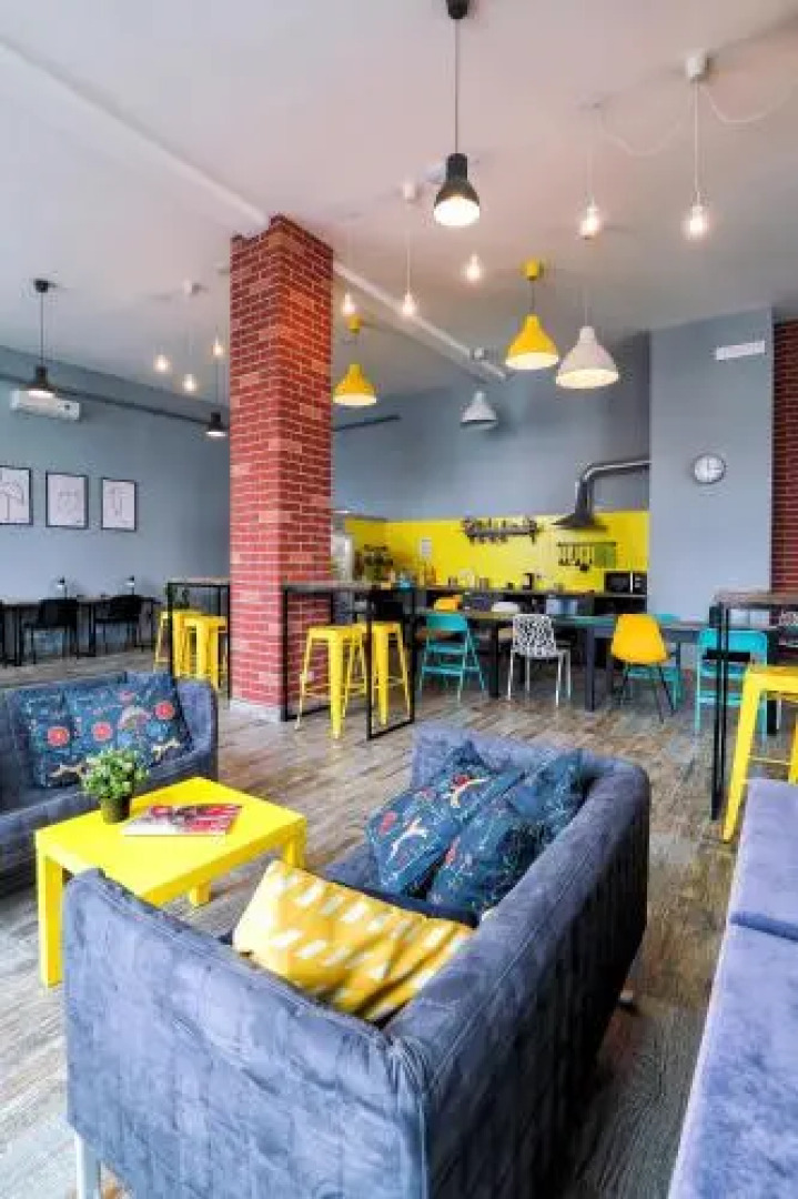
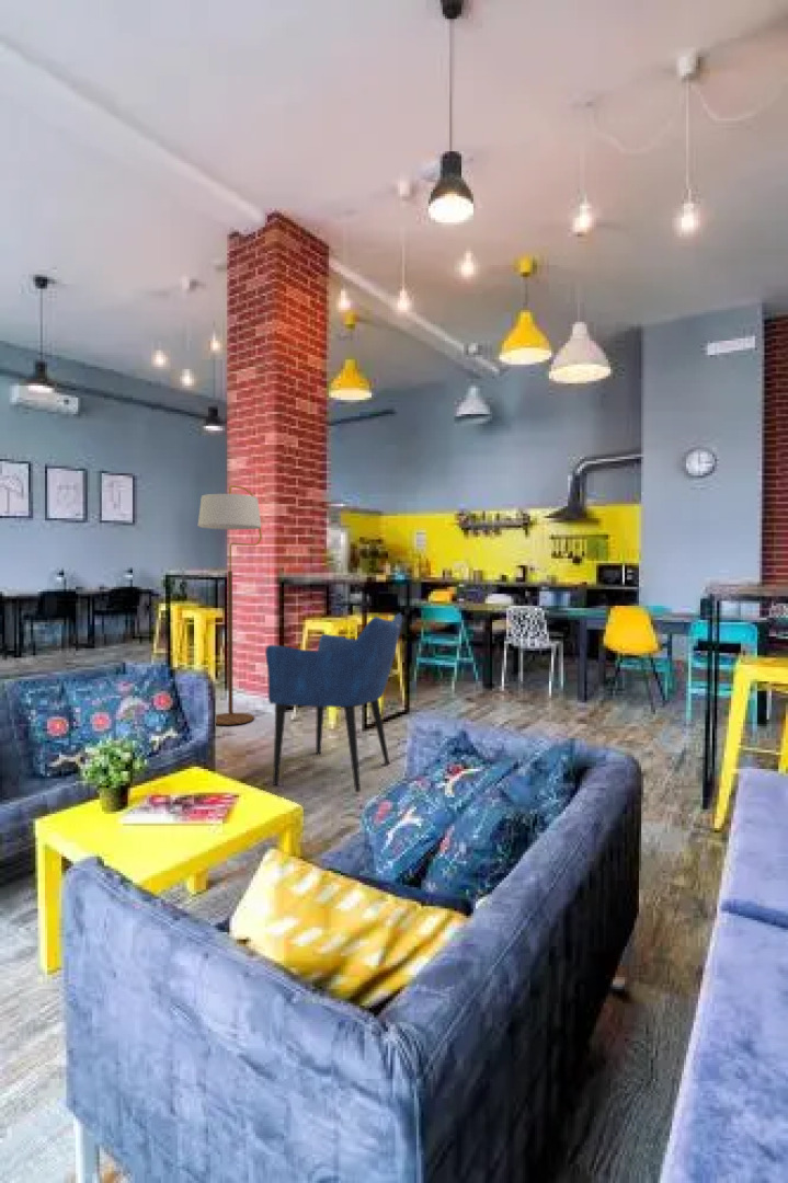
+ armchair (344, 693)
+ floor lamp (231, 602)
